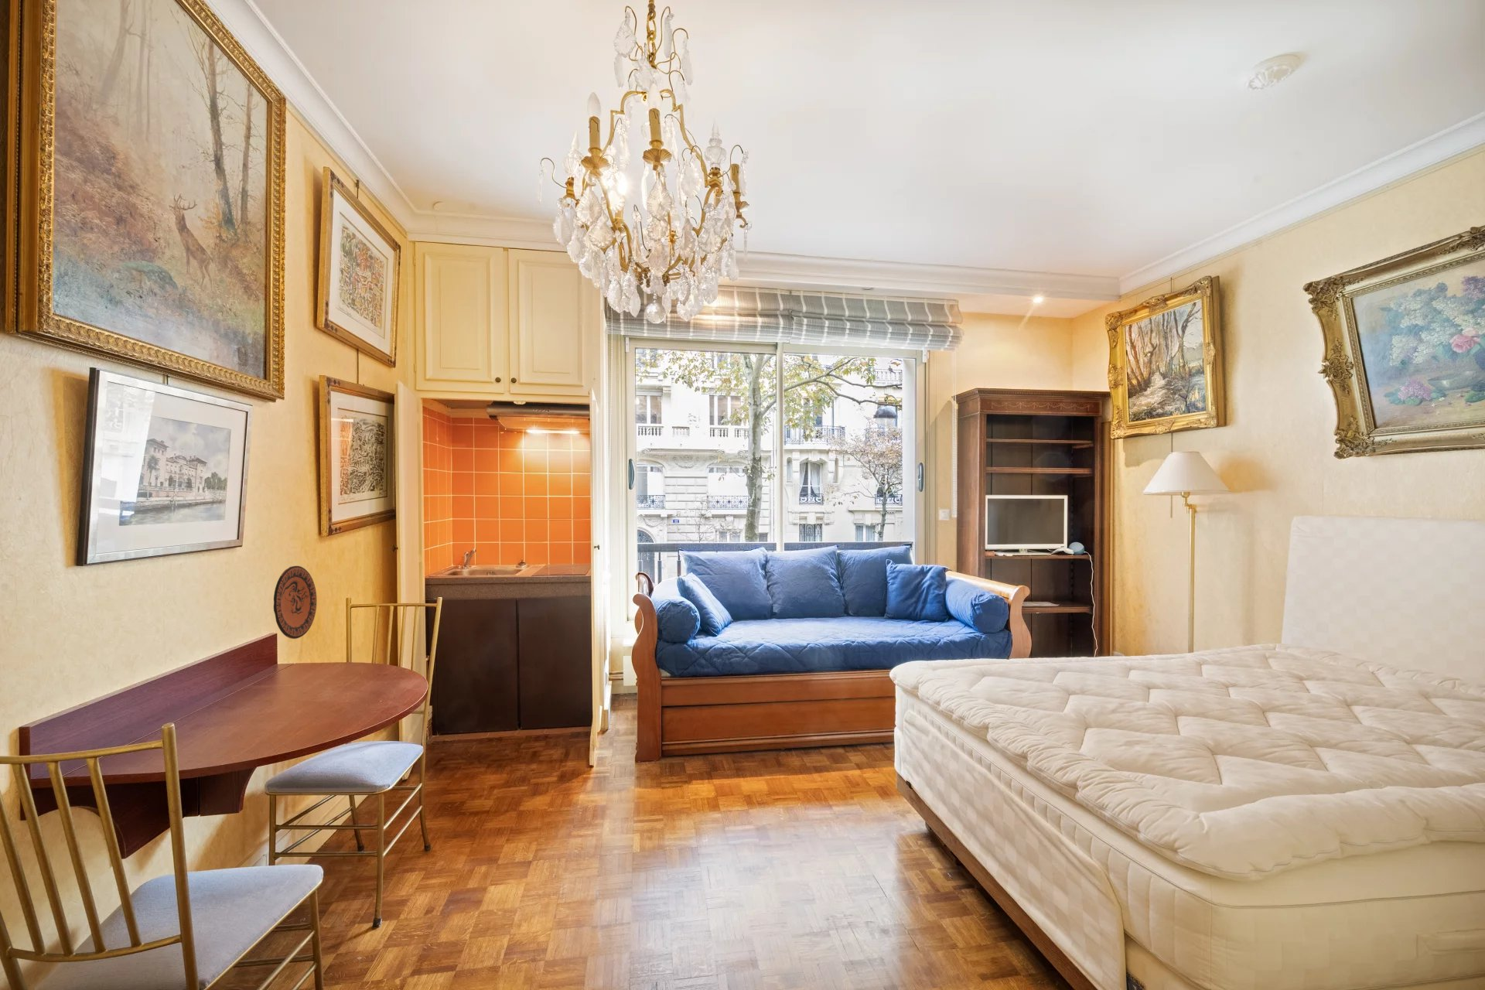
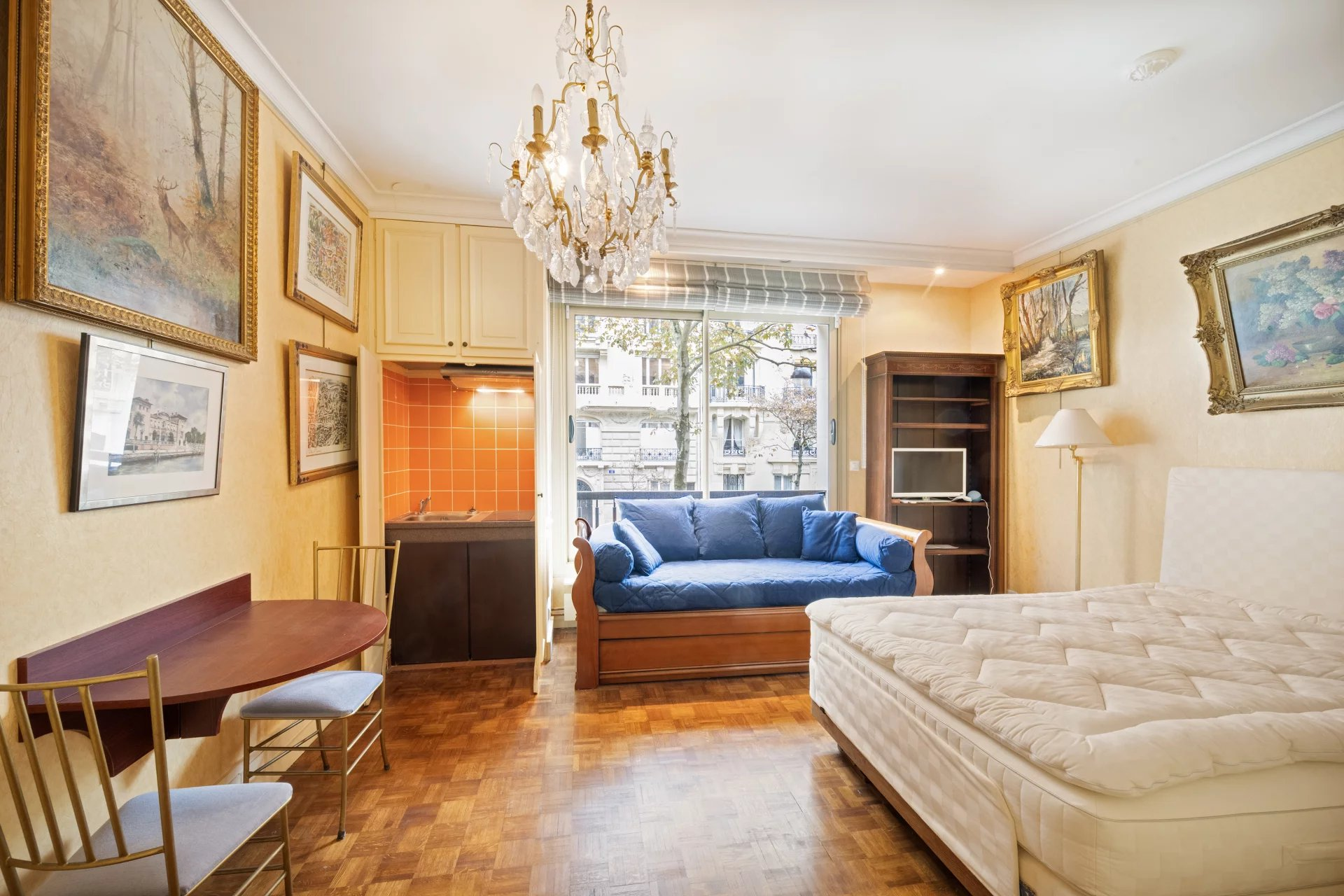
- decorative plate (295, 602)
